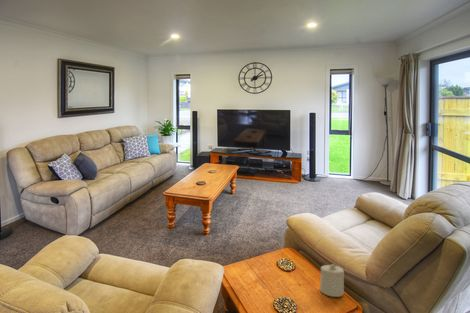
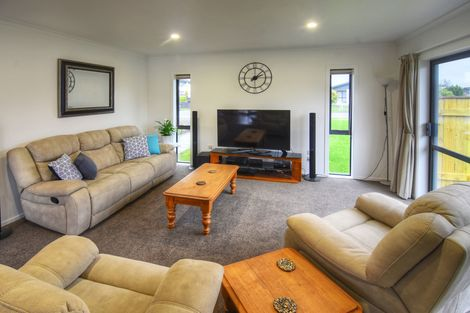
- candle (331, 278)
